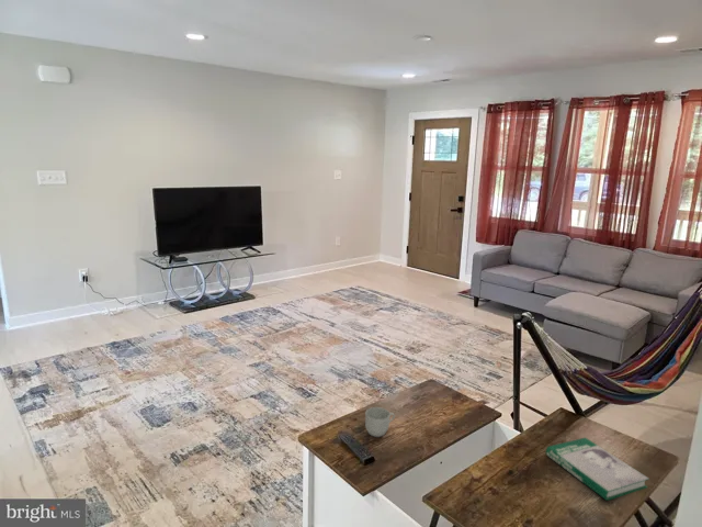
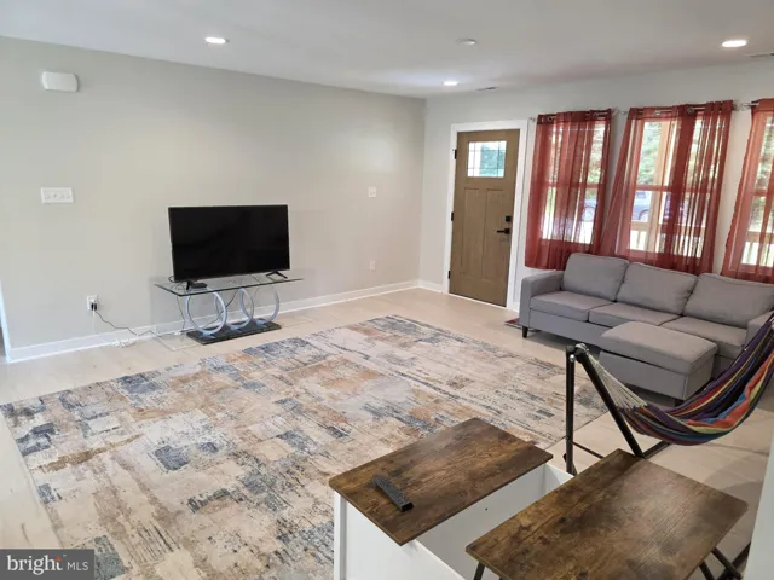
- mug (380, 422)
- book (595, 466)
